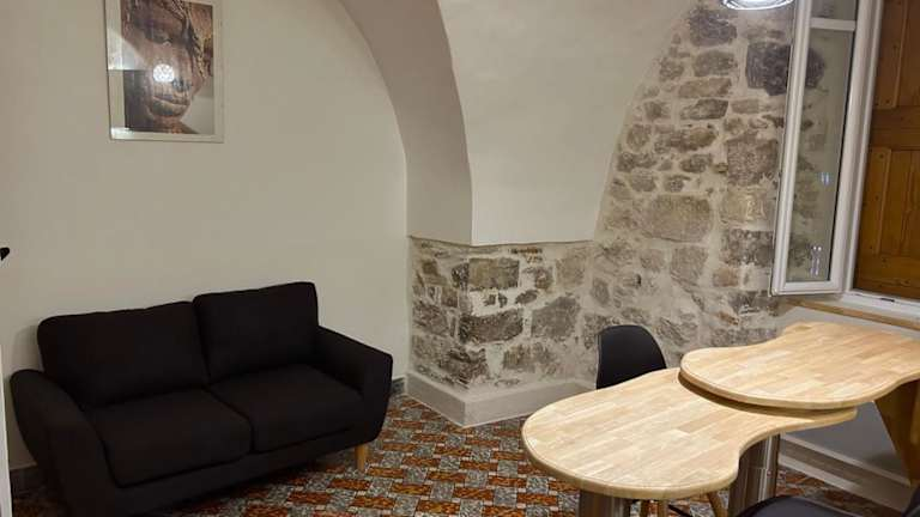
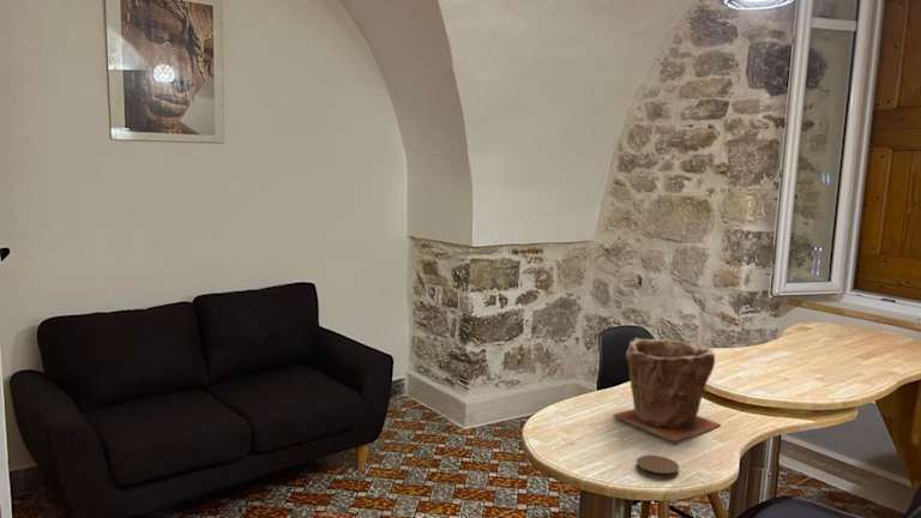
+ plant pot (668, 383)
+ coaster (657, 466)
